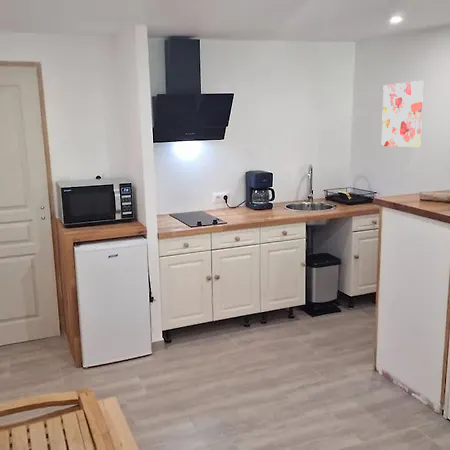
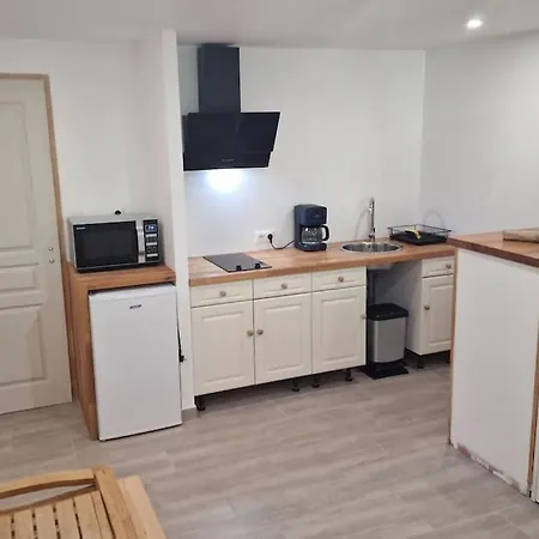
- wall art (401, 115)
